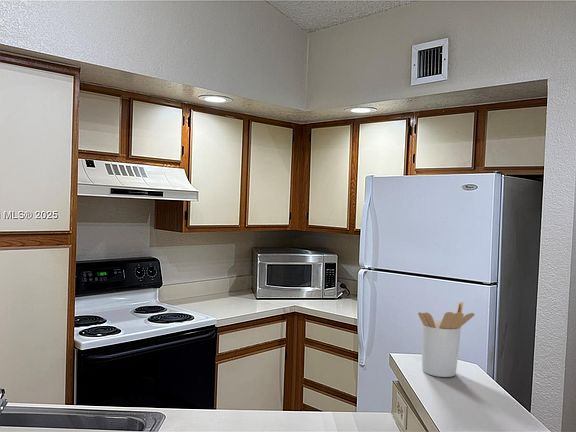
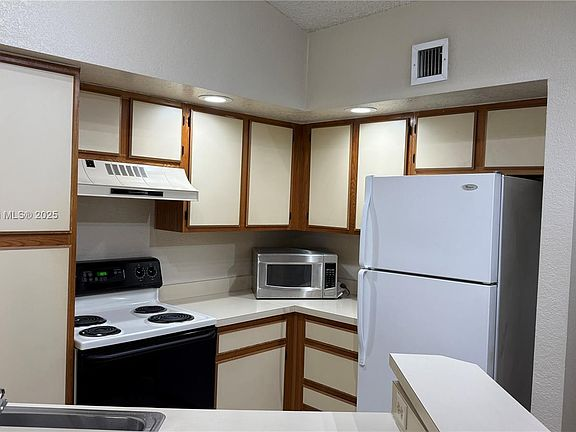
- utensil holder (446, 339)
